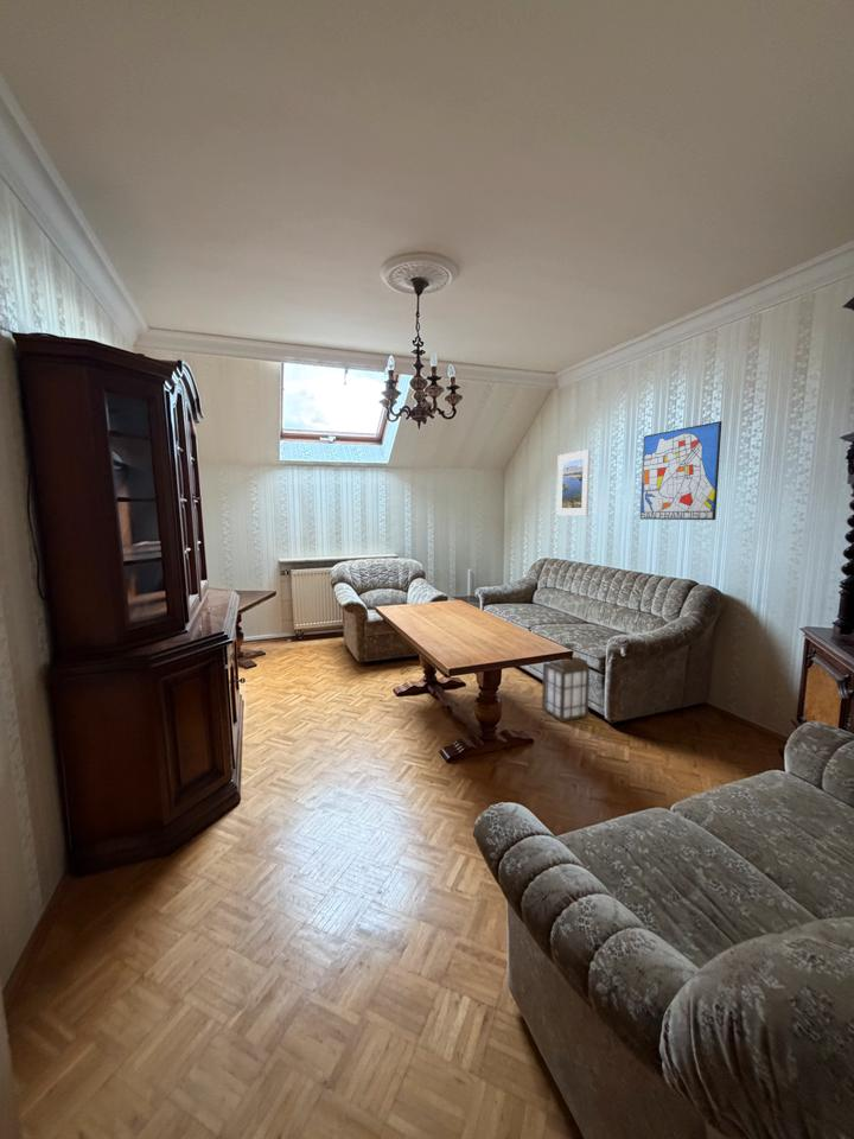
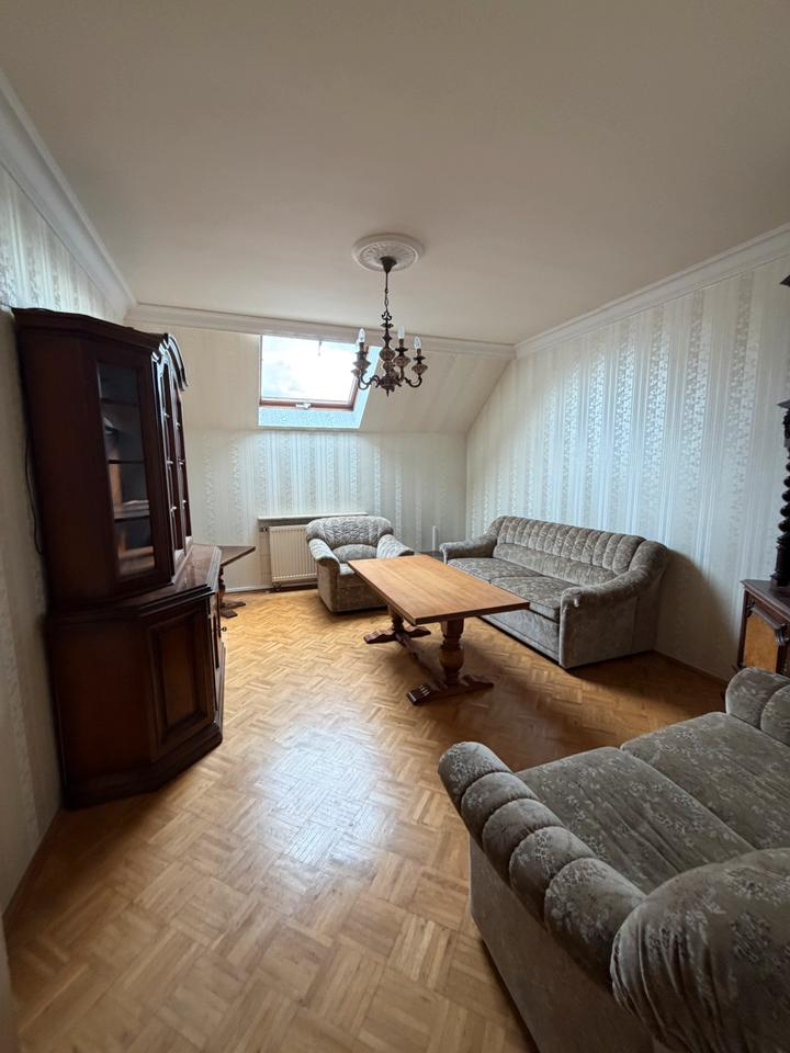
- wall art (676, 475)
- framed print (572, 484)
- lantern (565, 677)
